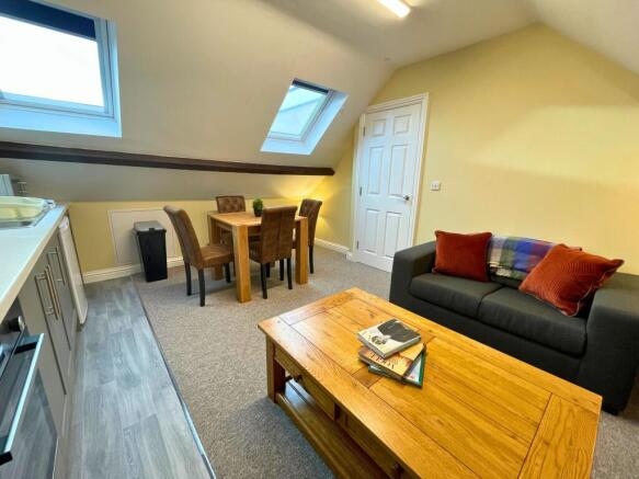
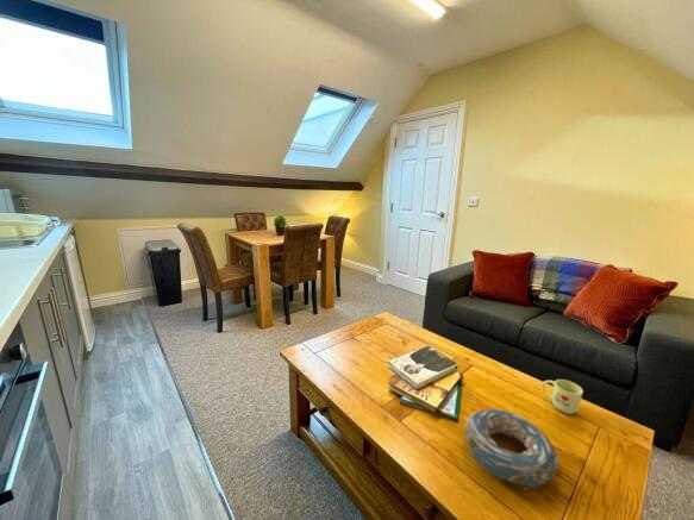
+ decorative bowl (506, 450)
+ mug (559, 394)
